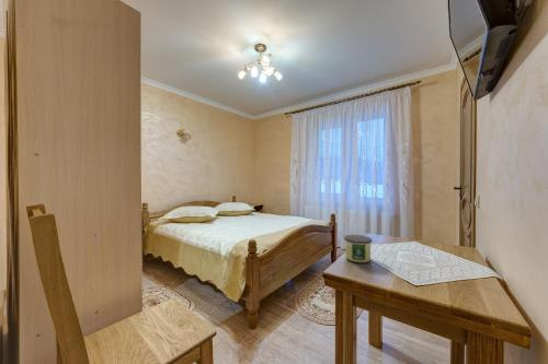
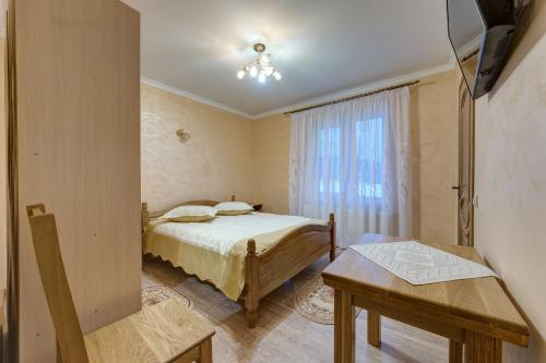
- candle (357, 248)
